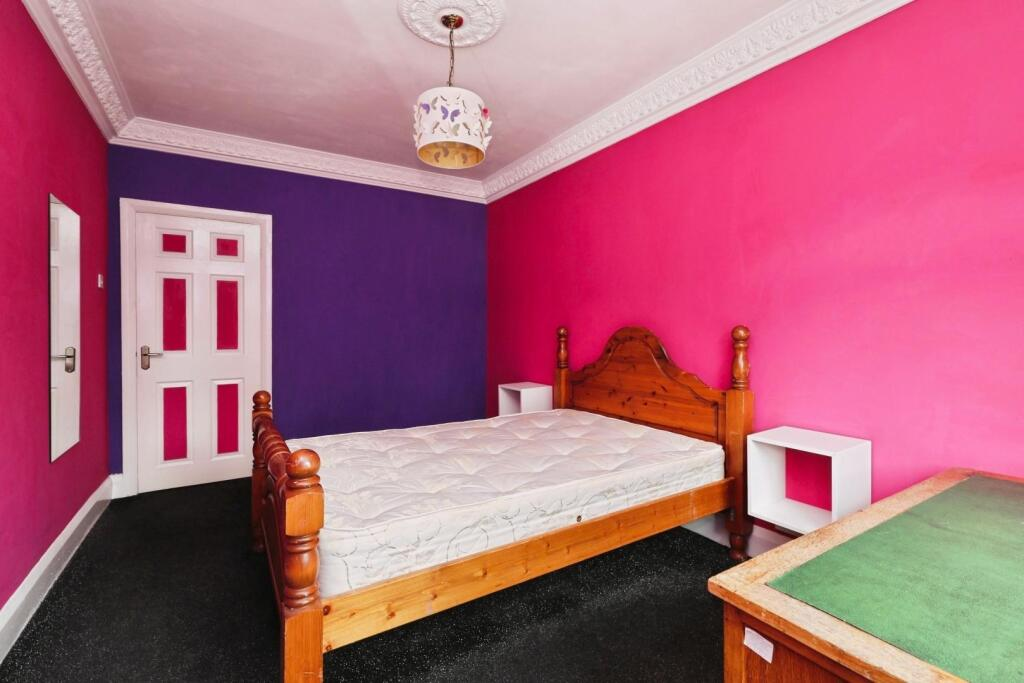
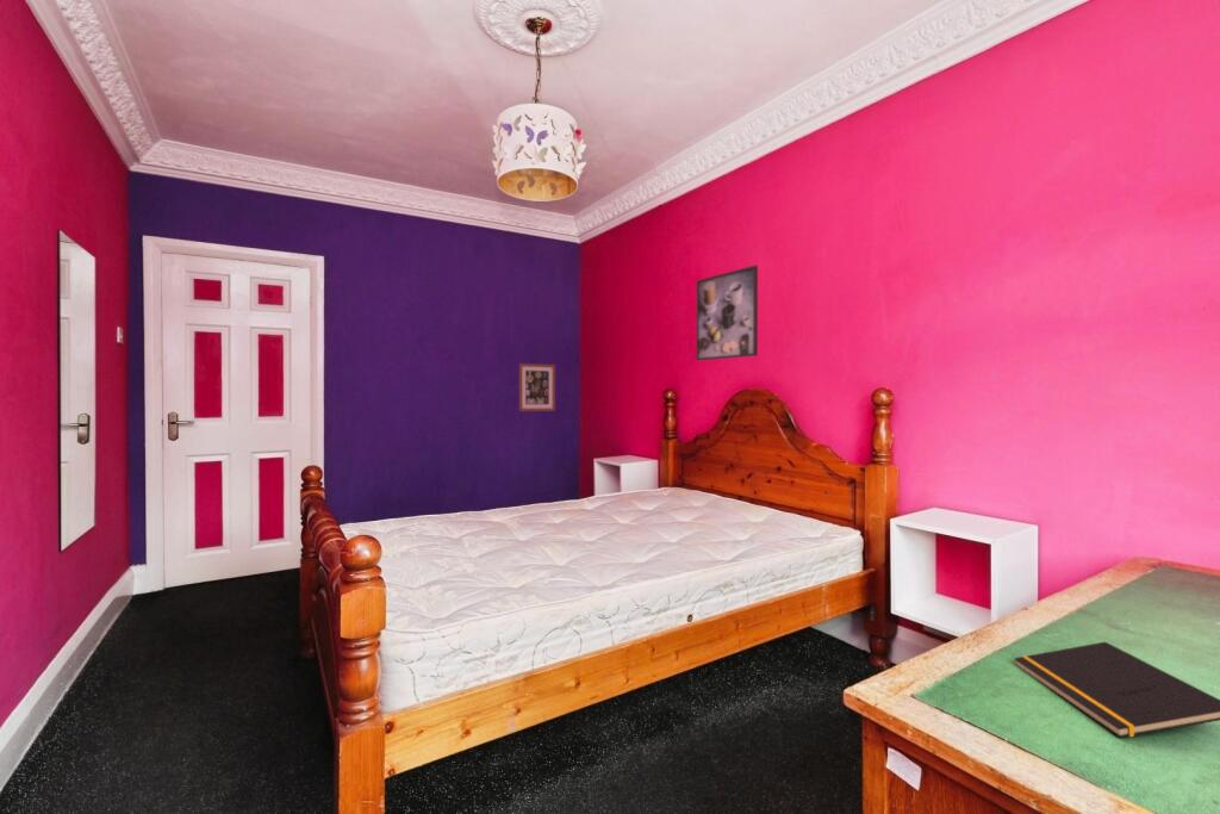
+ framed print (724, 316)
+ notepad (1112, 684)
+ wall art (537, 387)
